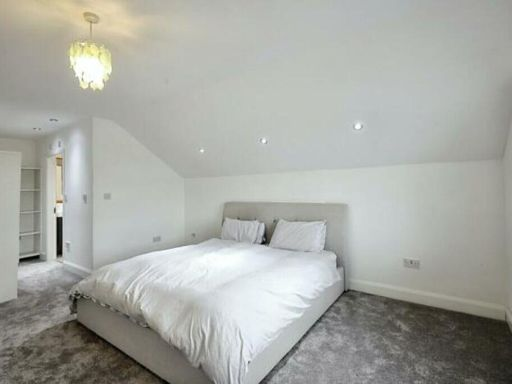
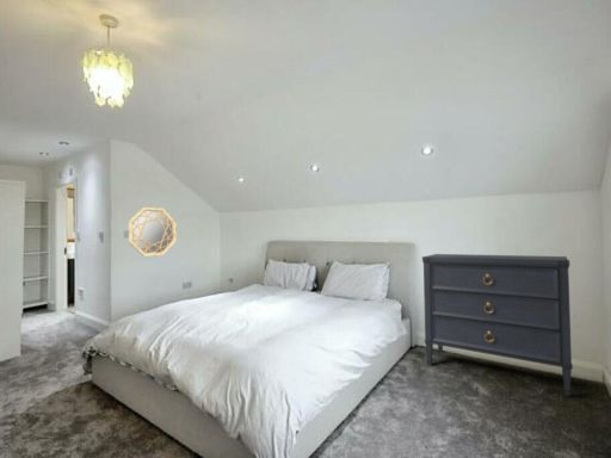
+ dresser (492, 312)
+ home mirror (153, 231)
